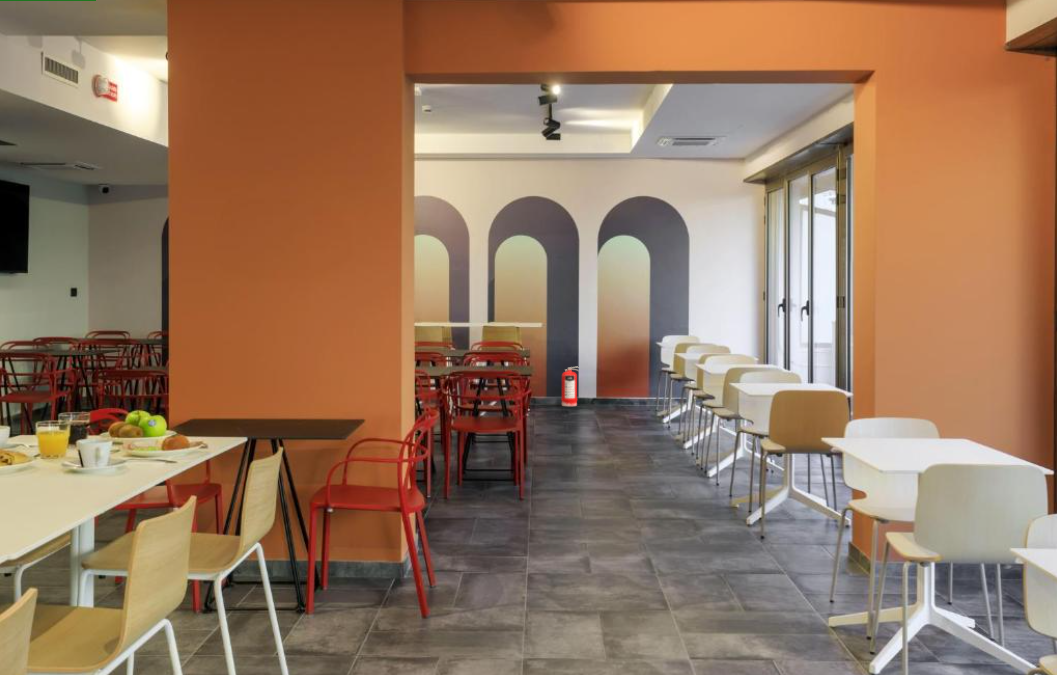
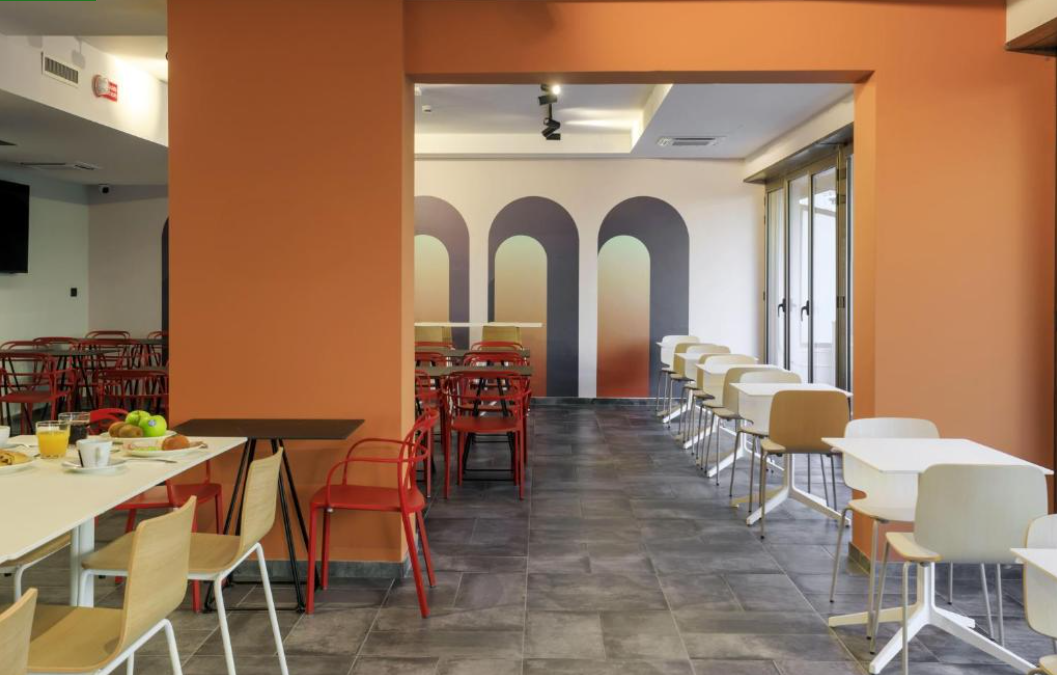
- fire extinguisher (570, 385)
